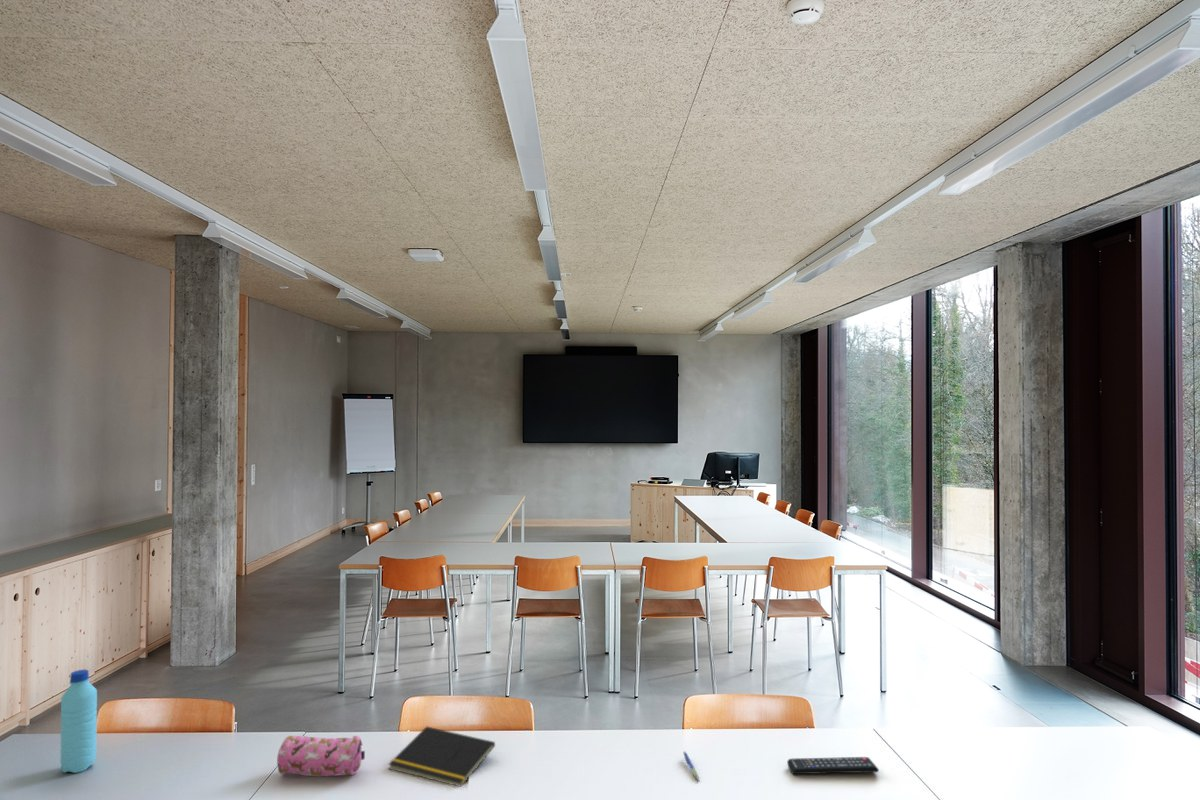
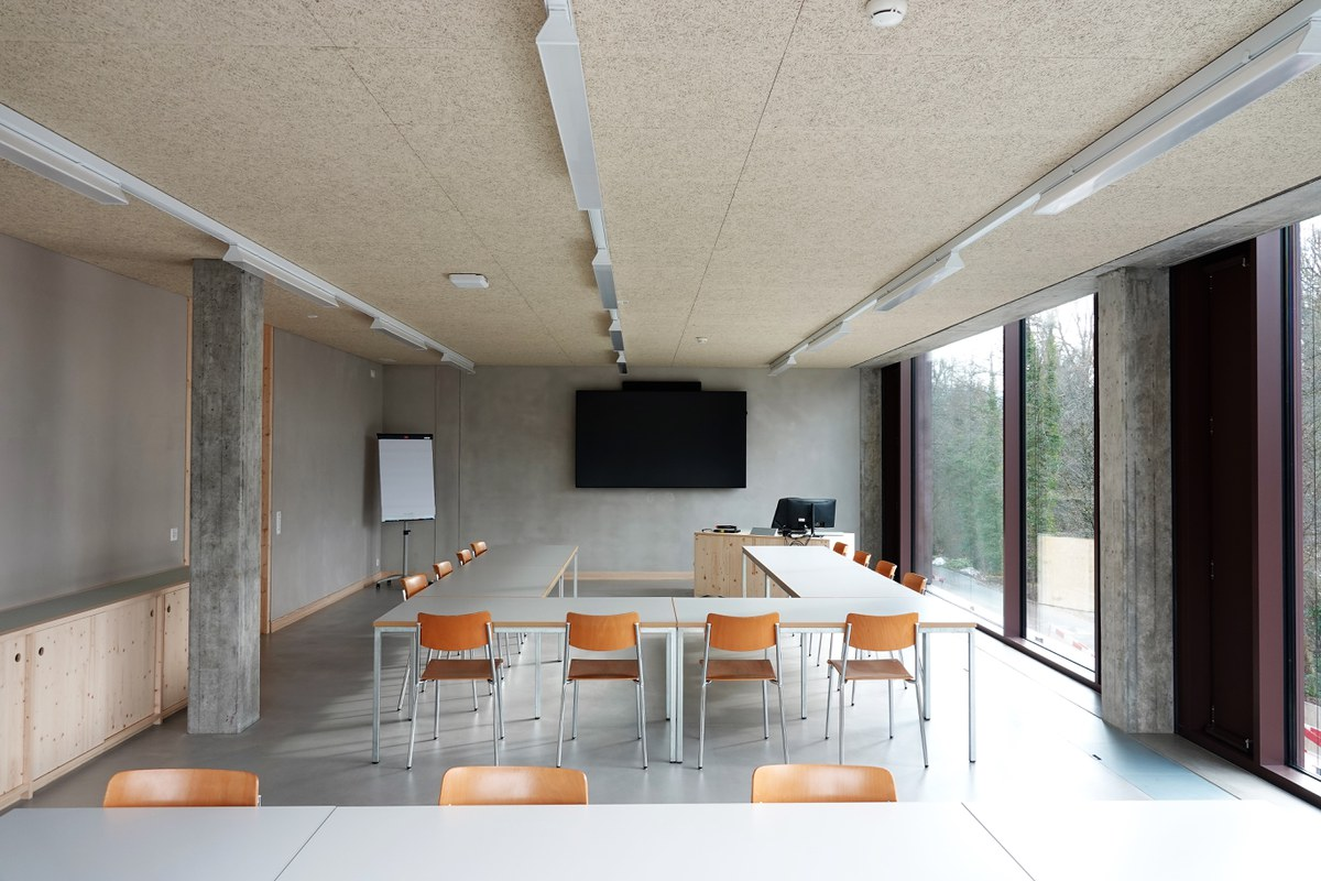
- notepad (442, 755)
- pen (691, 766)
- pencil case (320, 754)
- water bottle (79, 719)
- remote control (832, 766)
